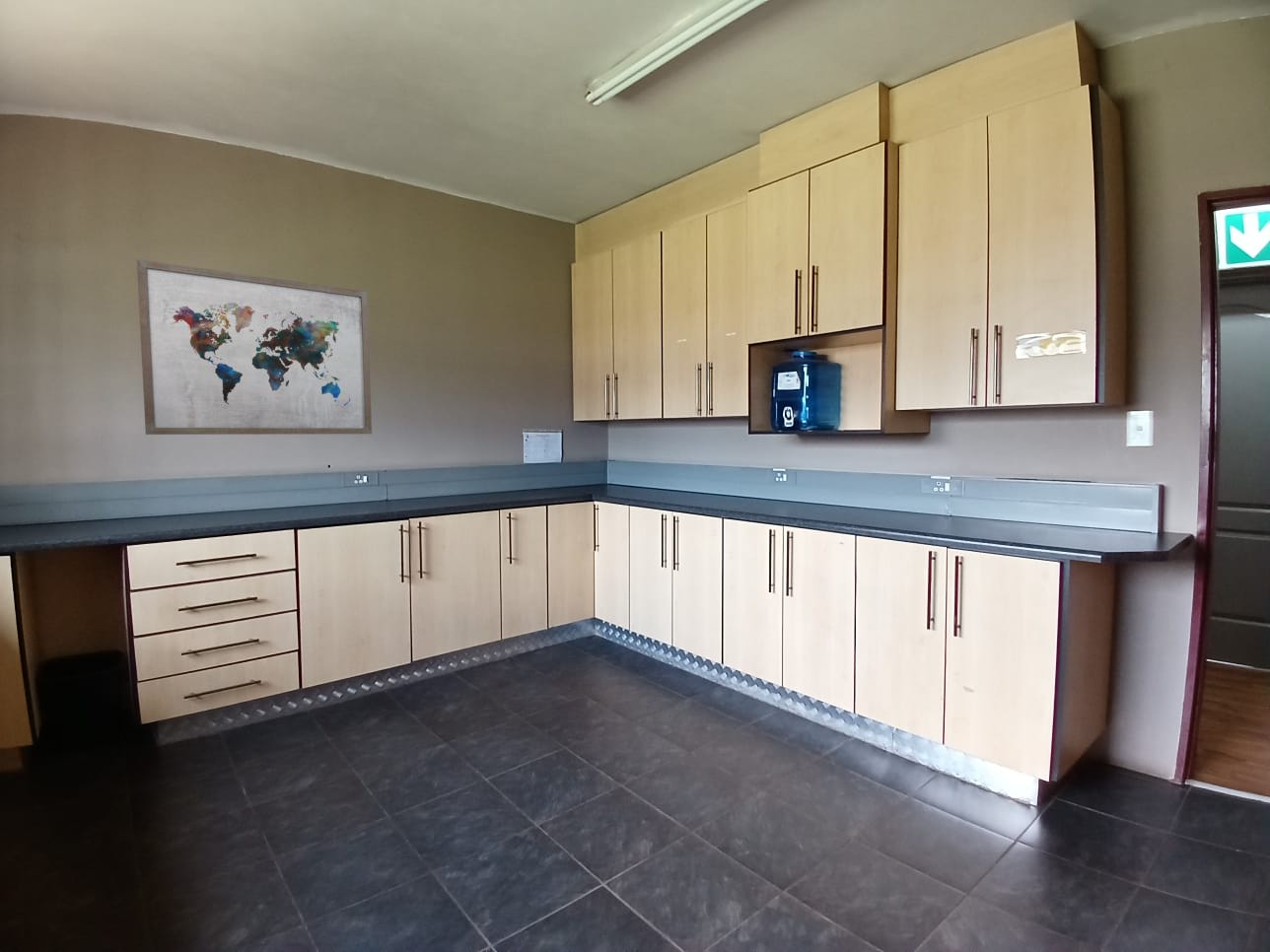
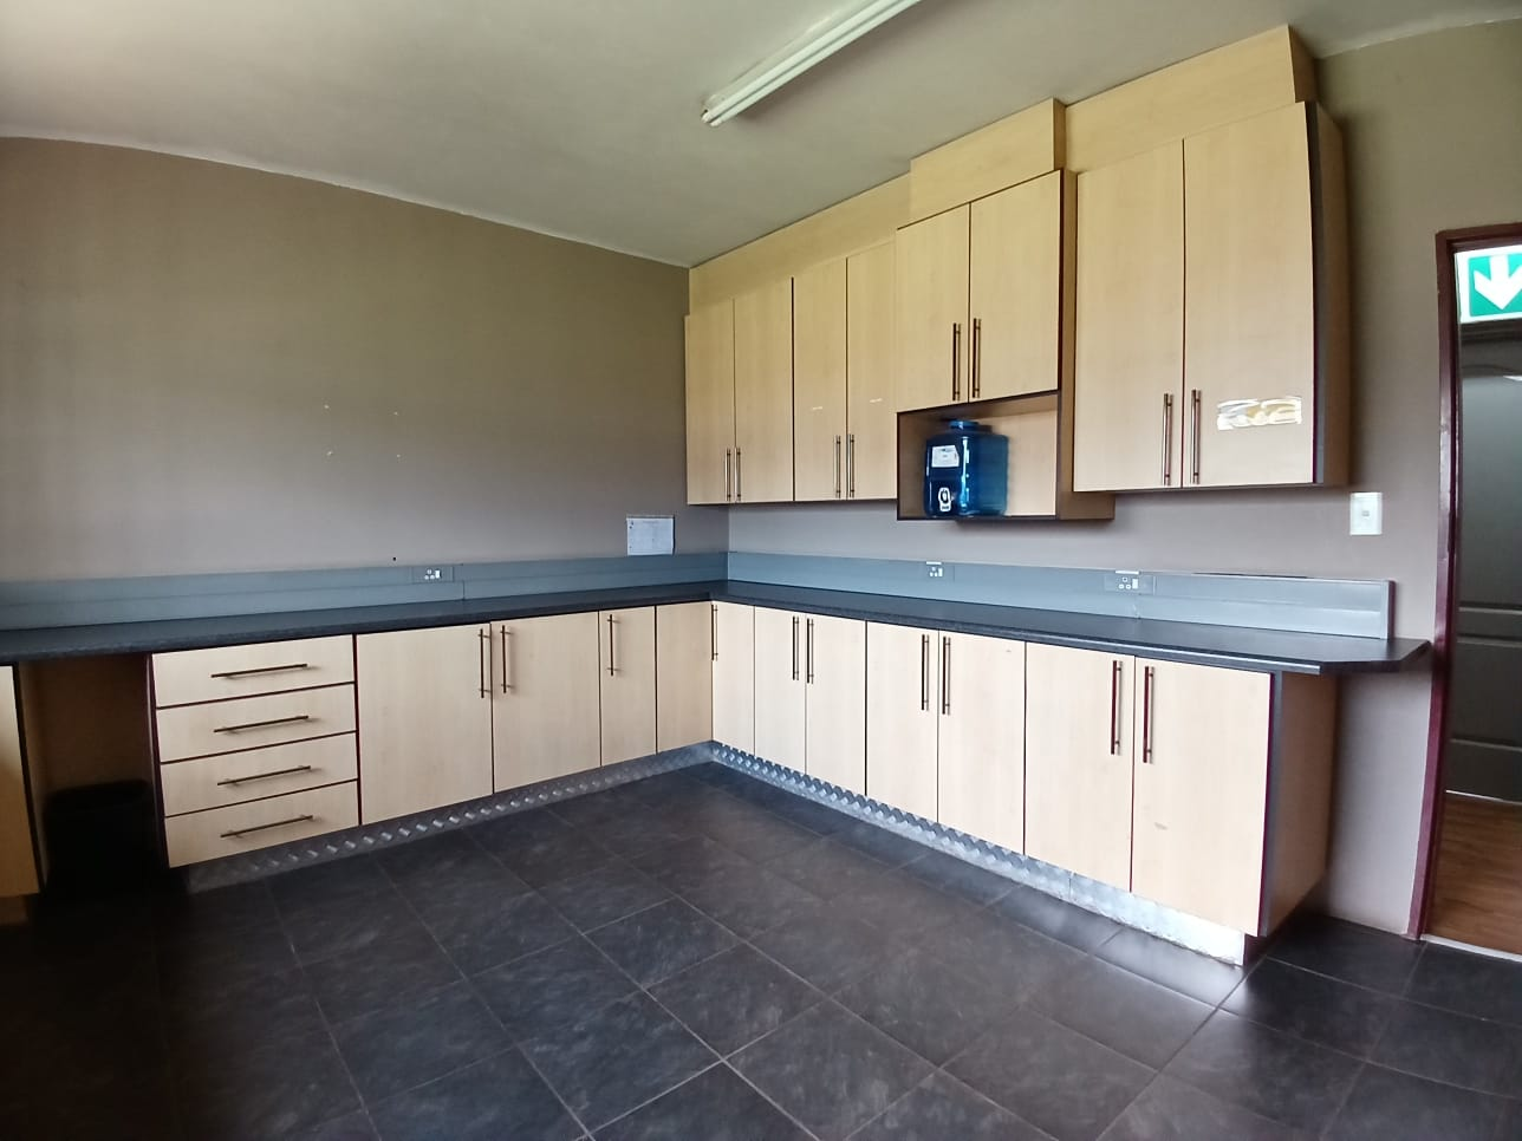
- wall art (266, 356)
